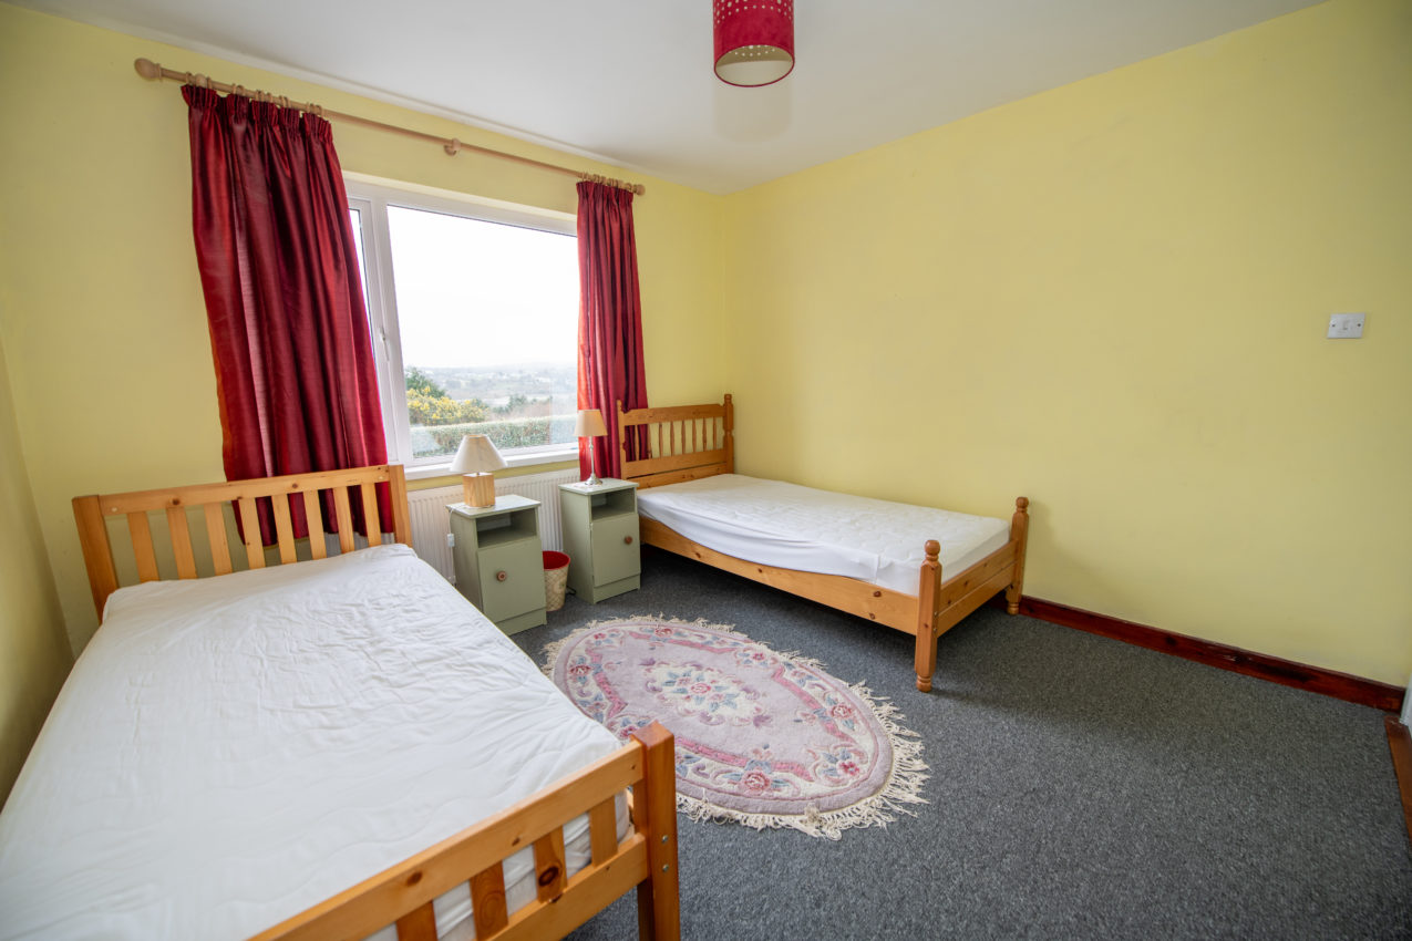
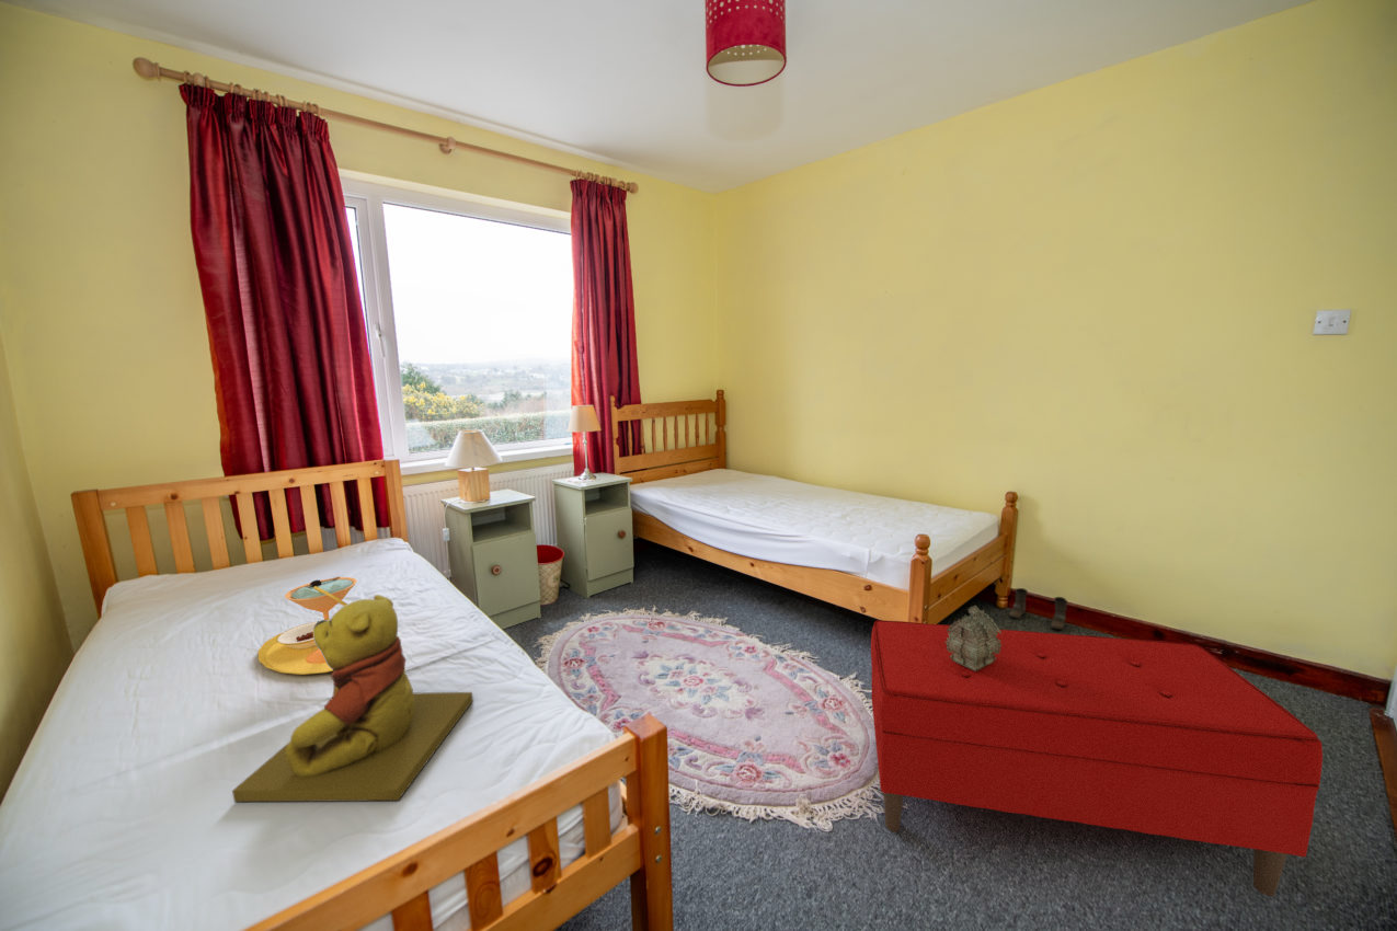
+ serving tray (316, 610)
+ boots (1024, 608)
+ decorative box (974, 633)
+ teddy bear (358, 674)
+ bench (1045, 736)
